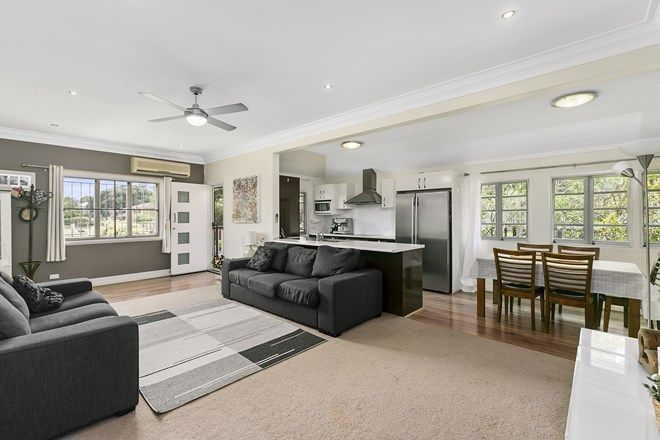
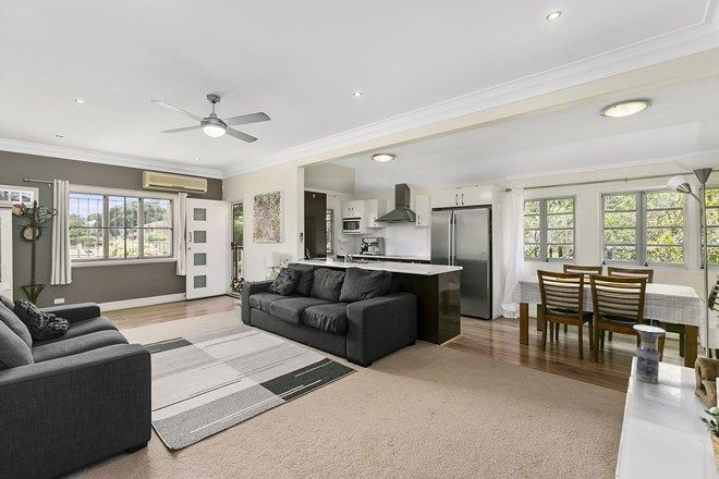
+ vase (648, 354)
